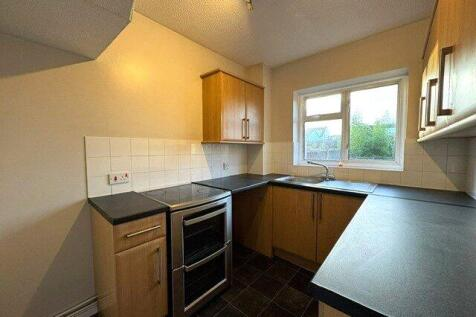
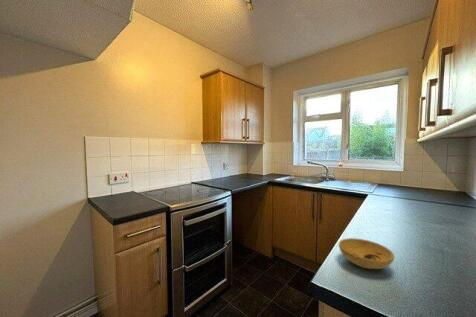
+ bowl (364, 254)
